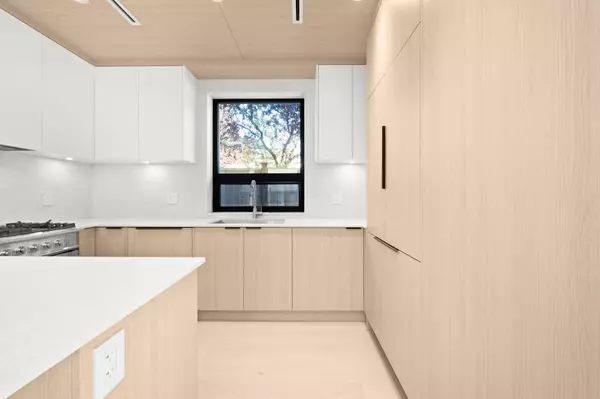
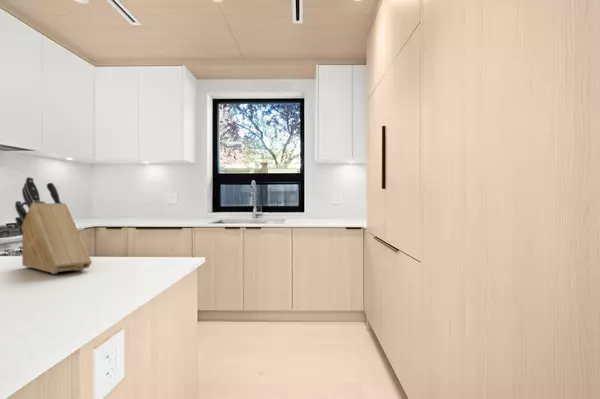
+ knife block (50, 221)
